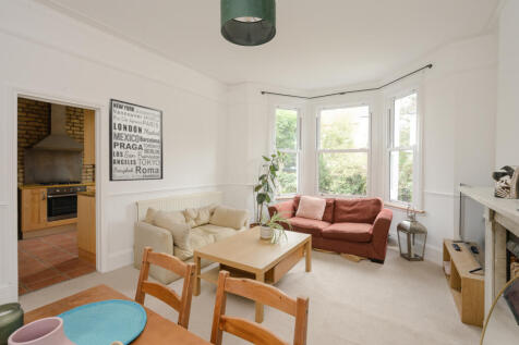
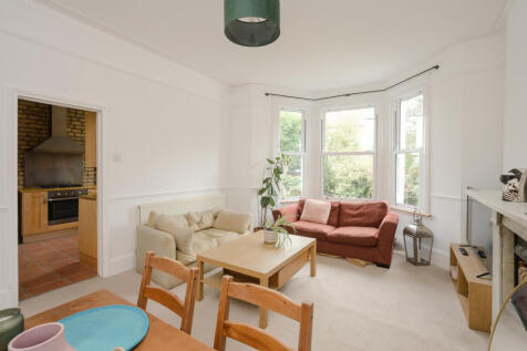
- wall art (137, 143)
